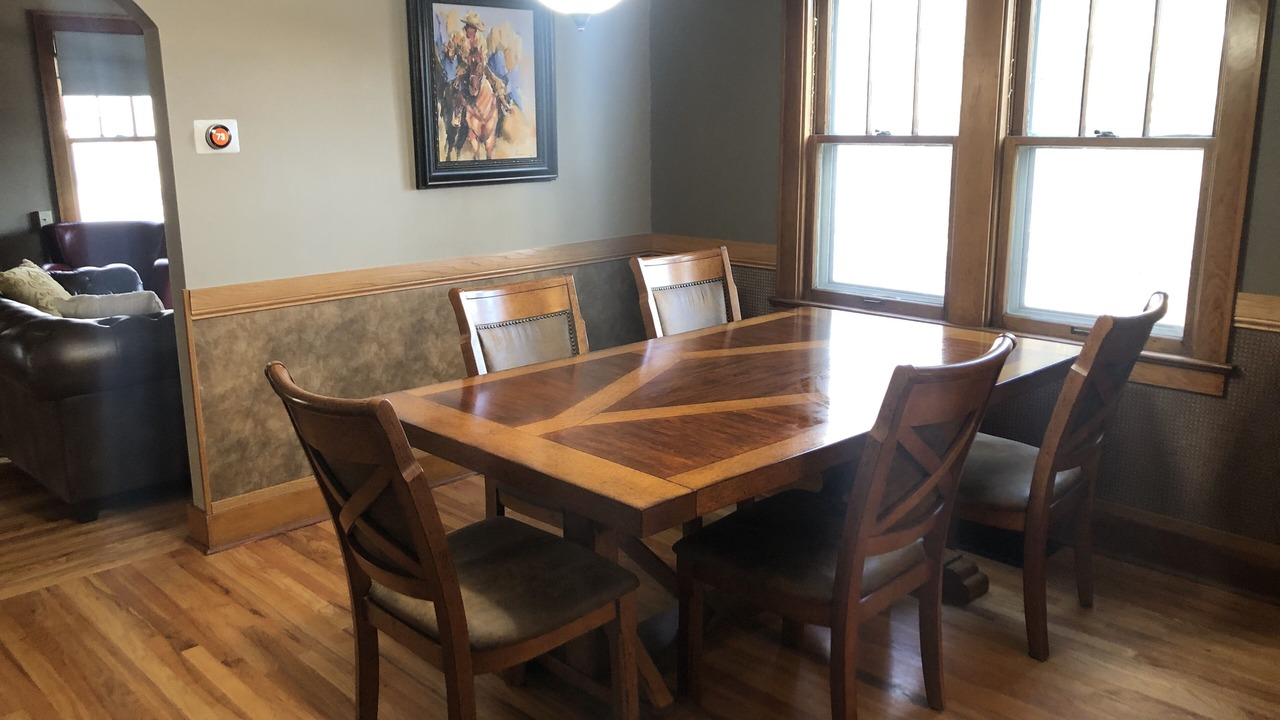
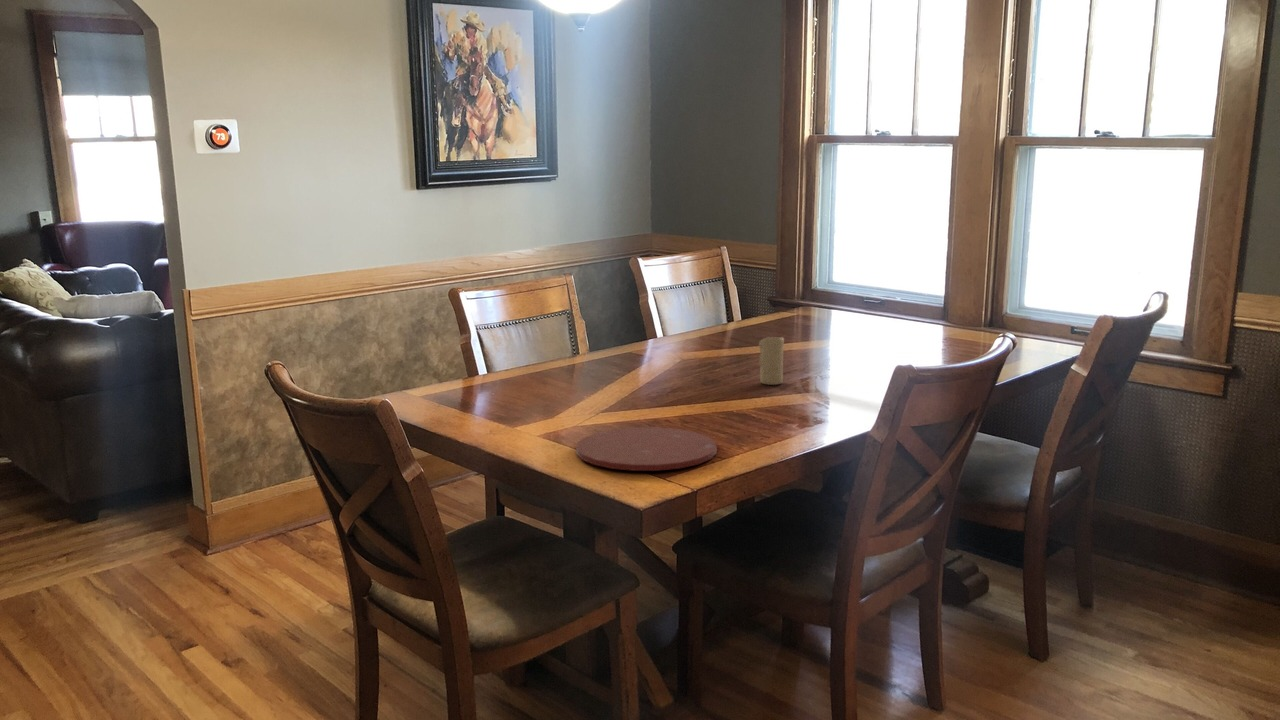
+ candle (771, 359)
+ plate (646, 447)
